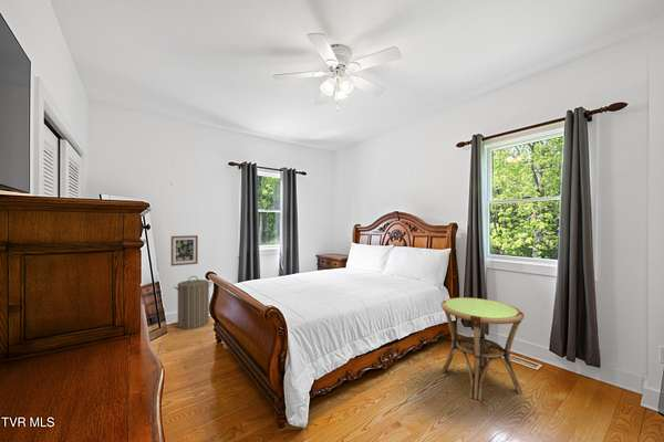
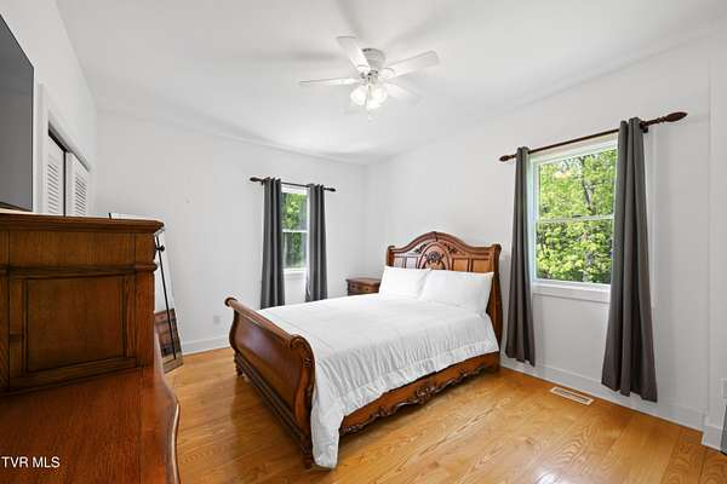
- wall art (184, 250)
- laundry hamper (194, 299)
- side table (479, 343)
